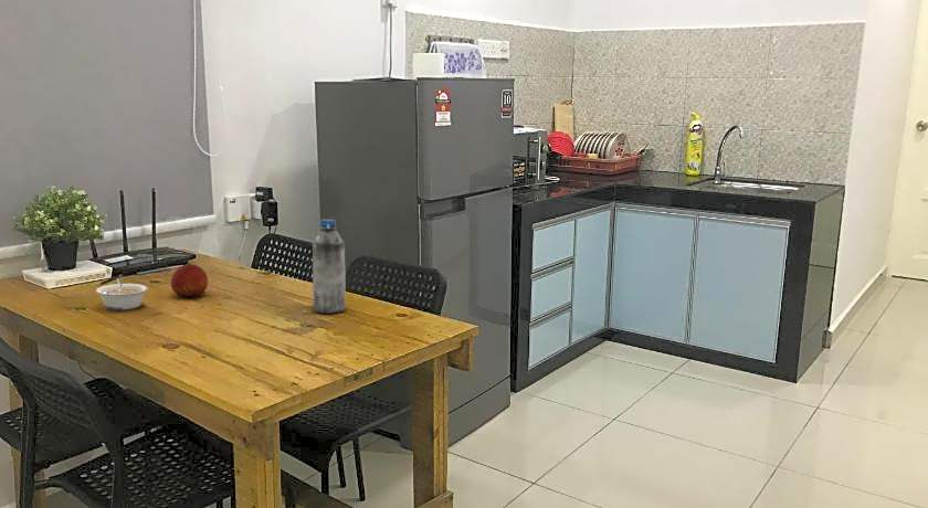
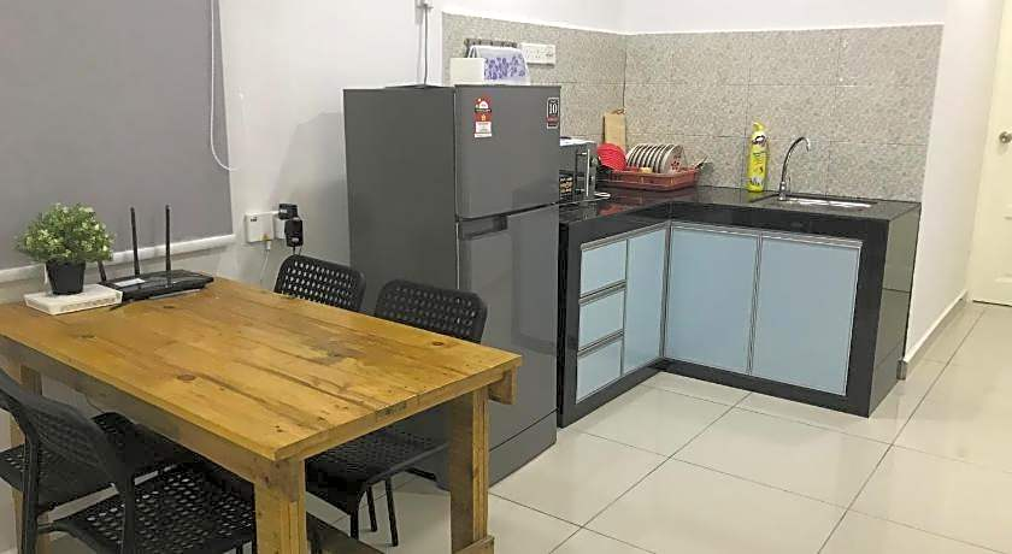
- water bottle (328, 265)
- legume (120, 295)
- fruit (189, 279)
